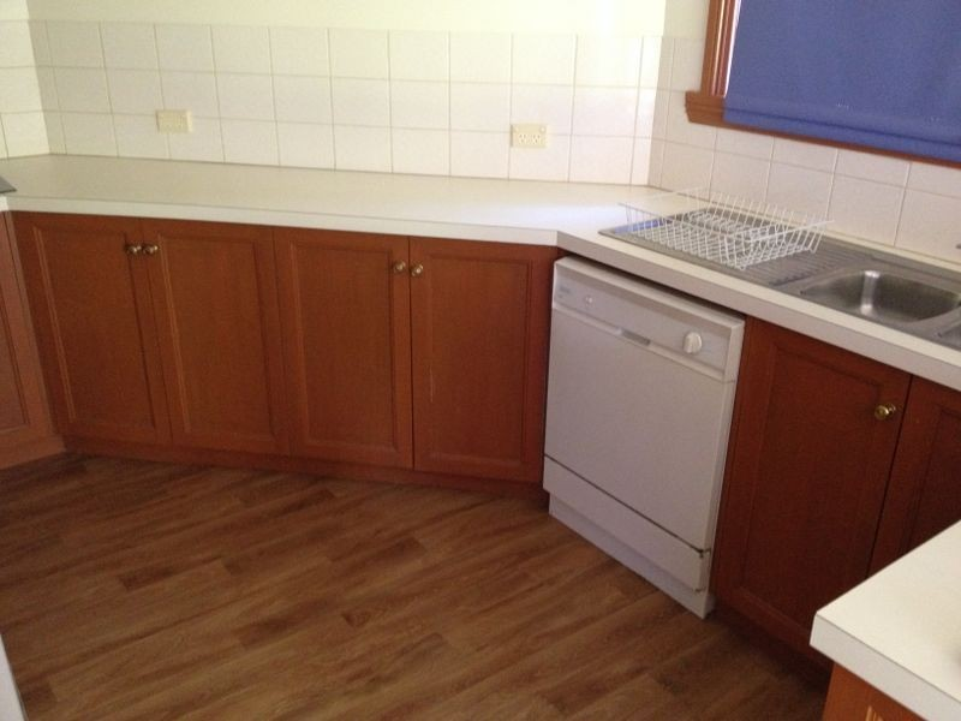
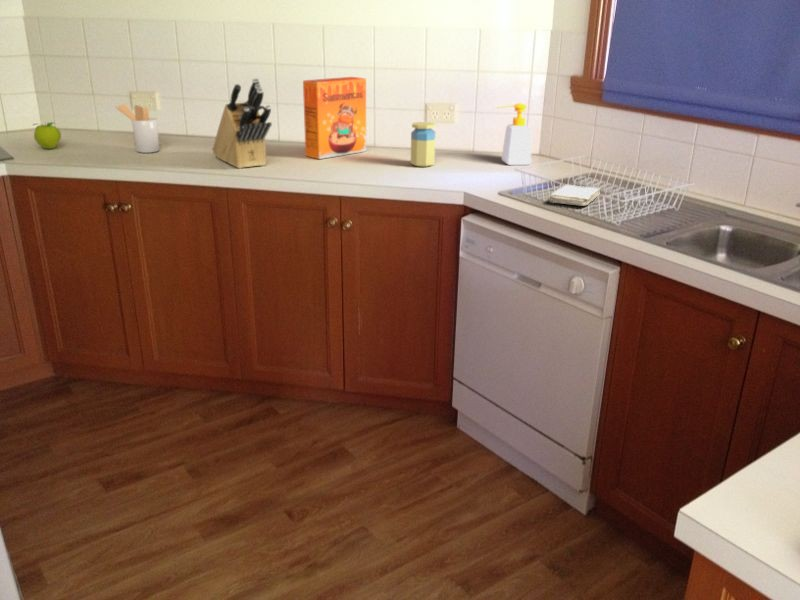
+ utensil holder (138, 127)
+ fruit (47, 135)
+ knife block (240, 120)
+ jar (423, 144)
+ cereal box (335, 117)
+ washcloth (574, 194)
+ soap bottle (512, 133)
